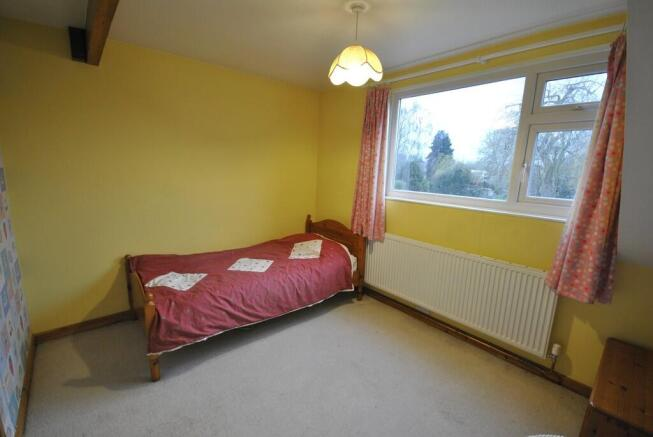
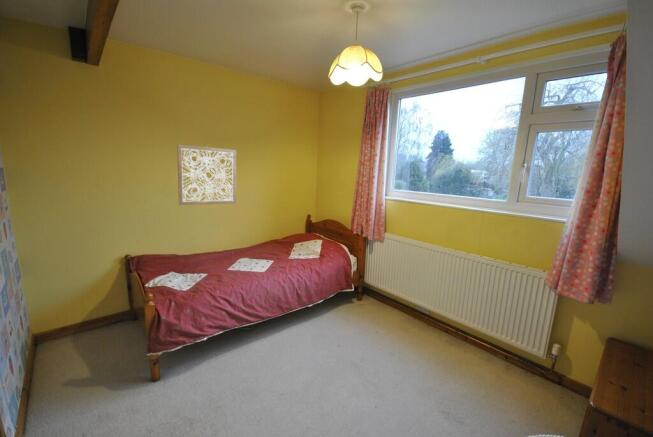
+ wall art (207, 177)
